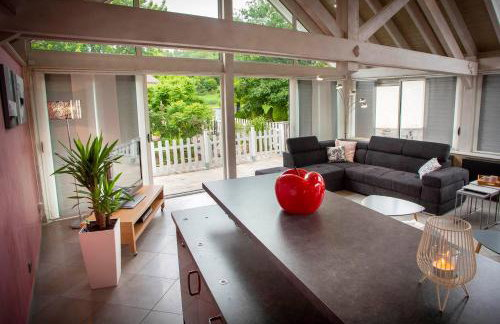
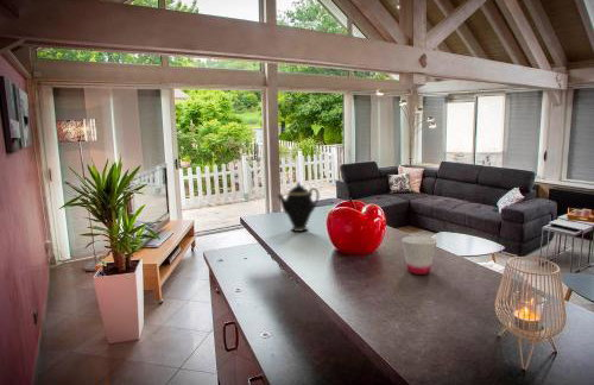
+ teapot (297, 206)
+ cup (418, 255)
